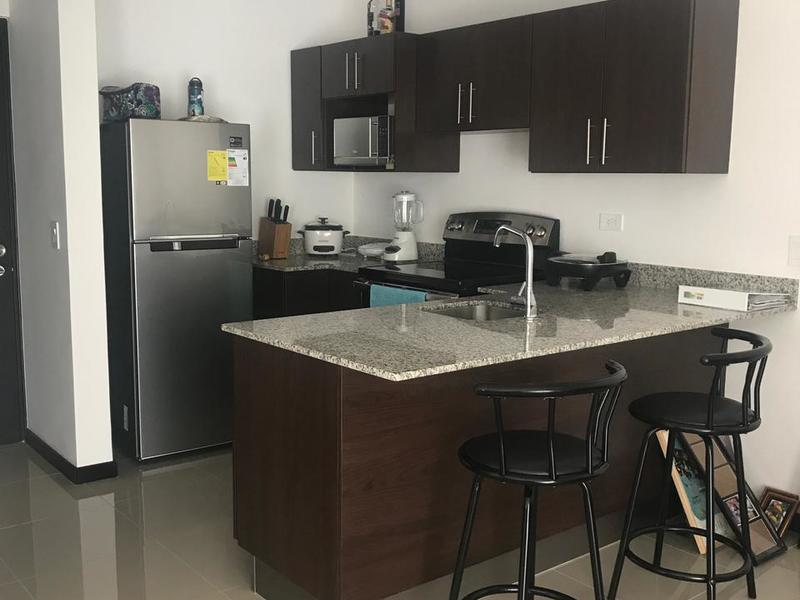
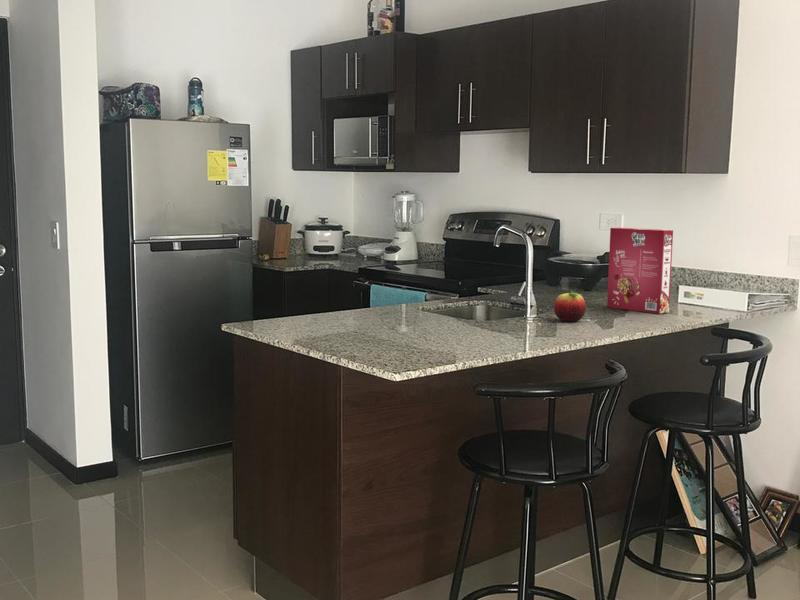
+ cereal box (639, 269)
+ fruit (570, 306)
